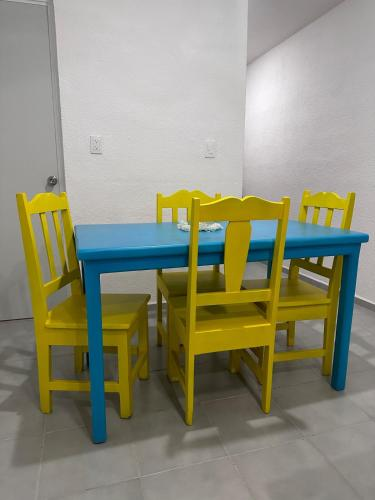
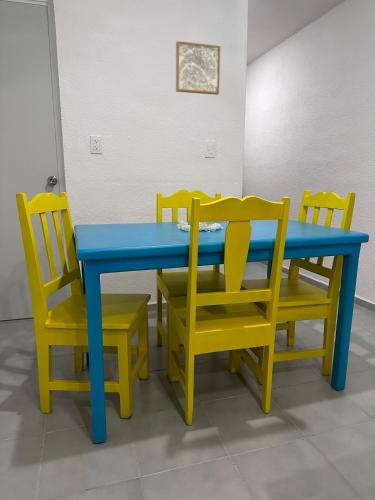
+ wall art (198, 68)
